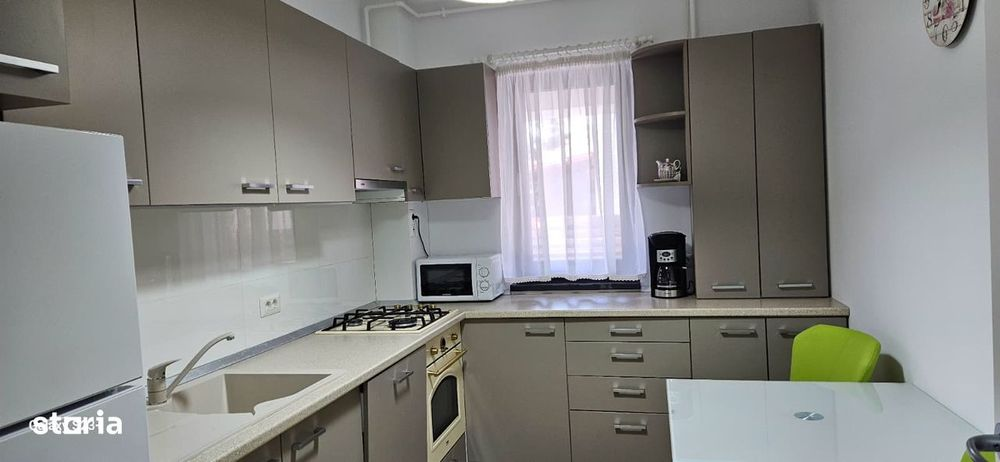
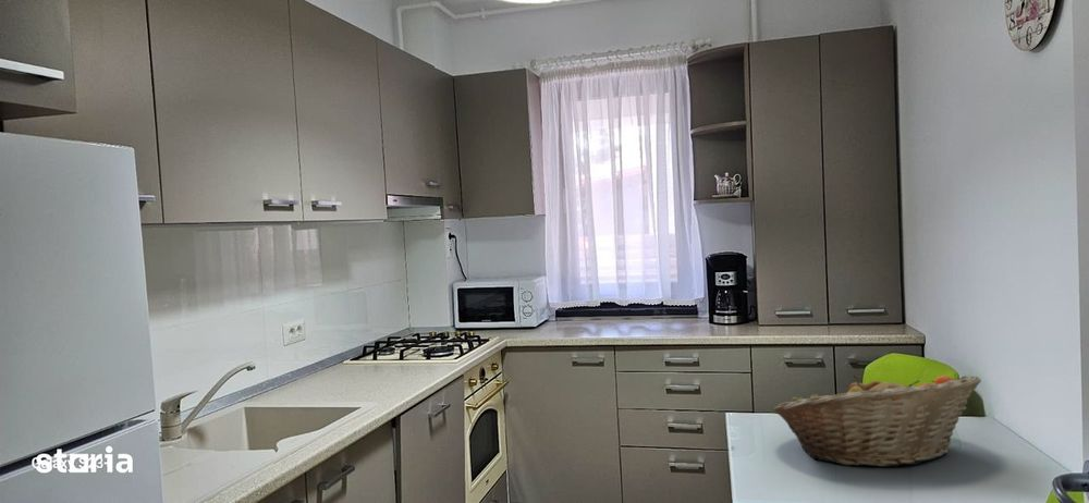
+ fruit basket (876, 410)
